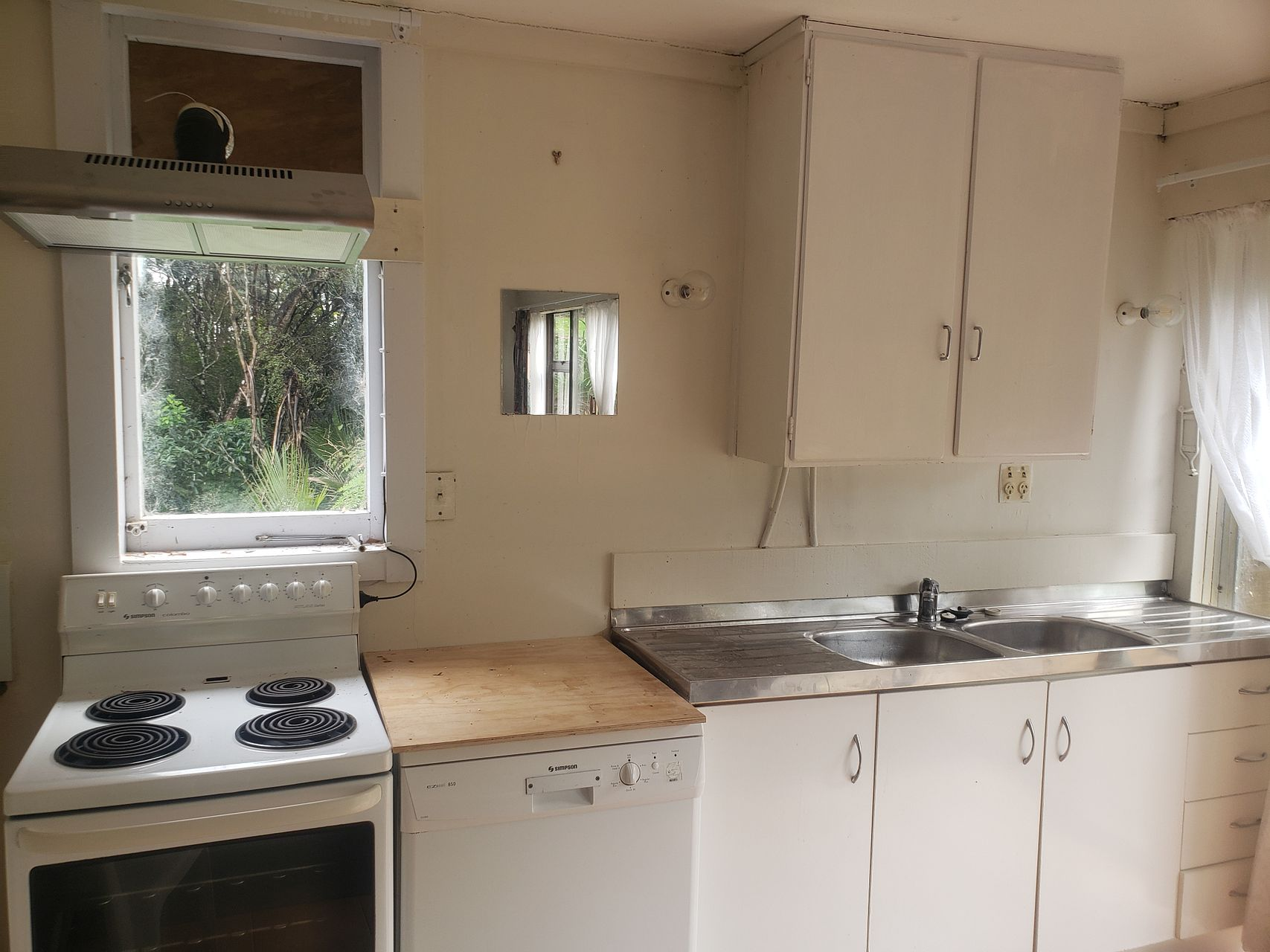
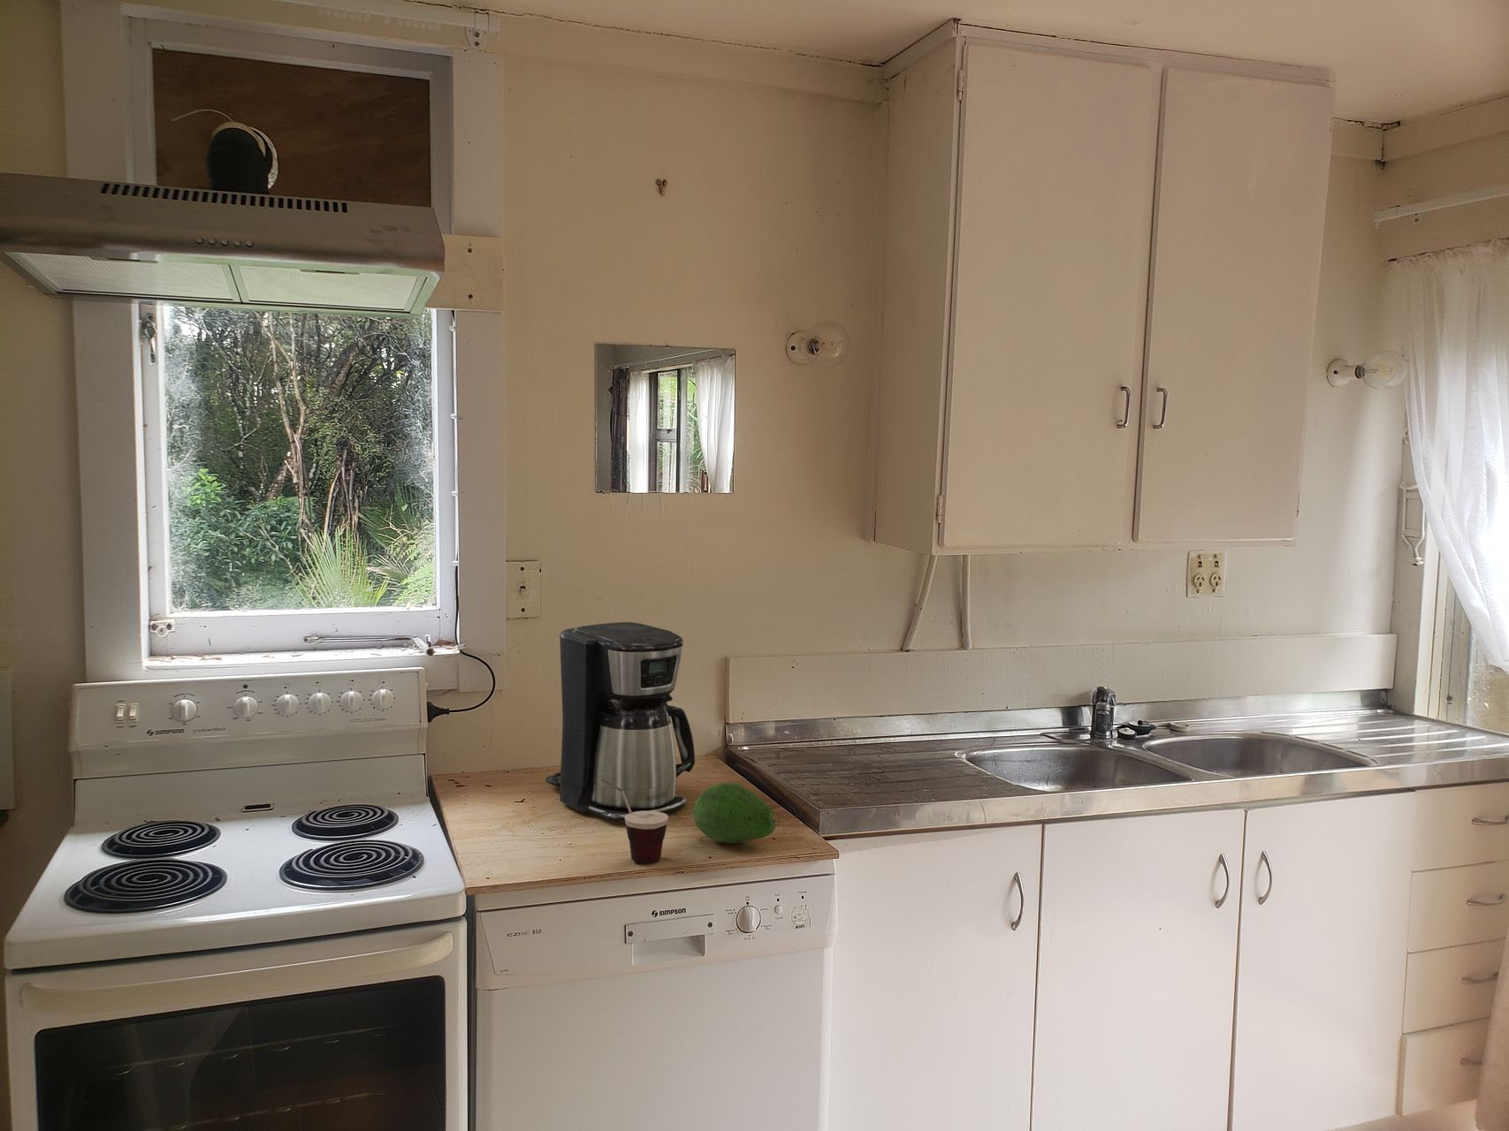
+ fruit (734, 813)
+ cup (632, 820)
+ coffee maker (624, 712)
